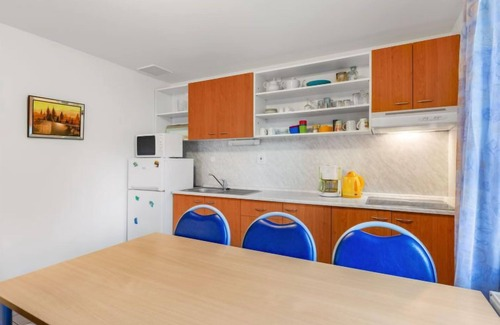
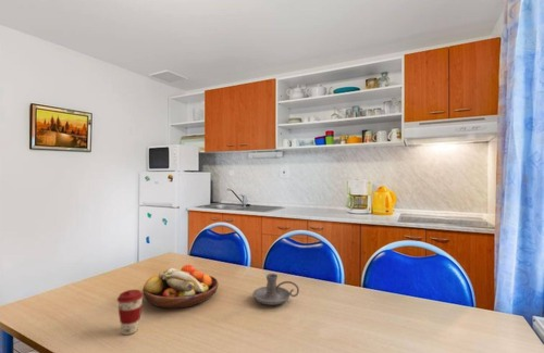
+ fruit bowl (182, 280)
+ candle holder (275, 288)
+ coffee cup (129, 312)
